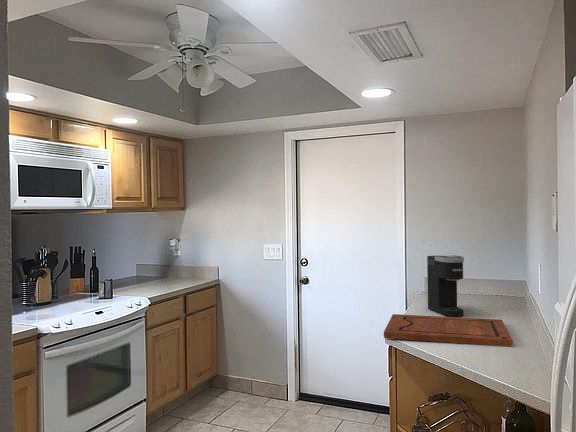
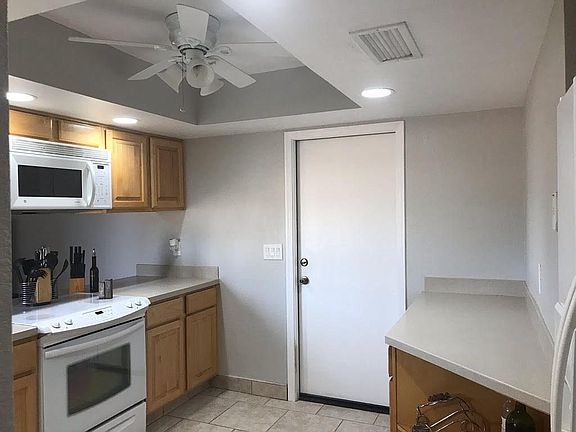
- cutting board (445, 328)
- coffee maker (445, 283)
